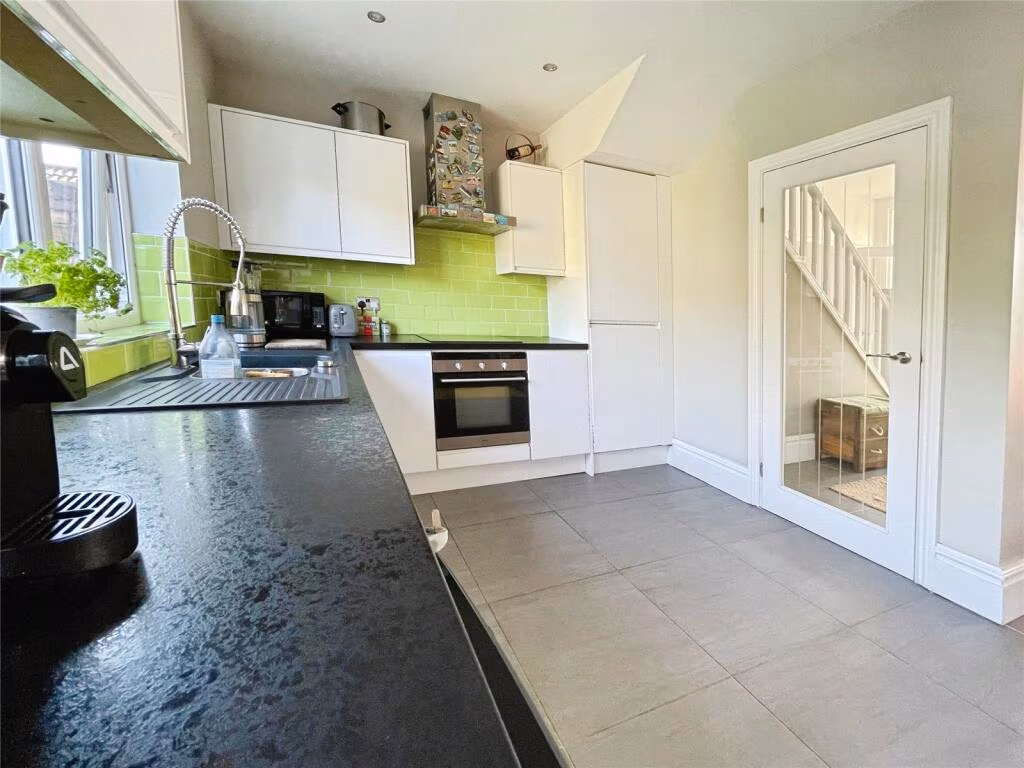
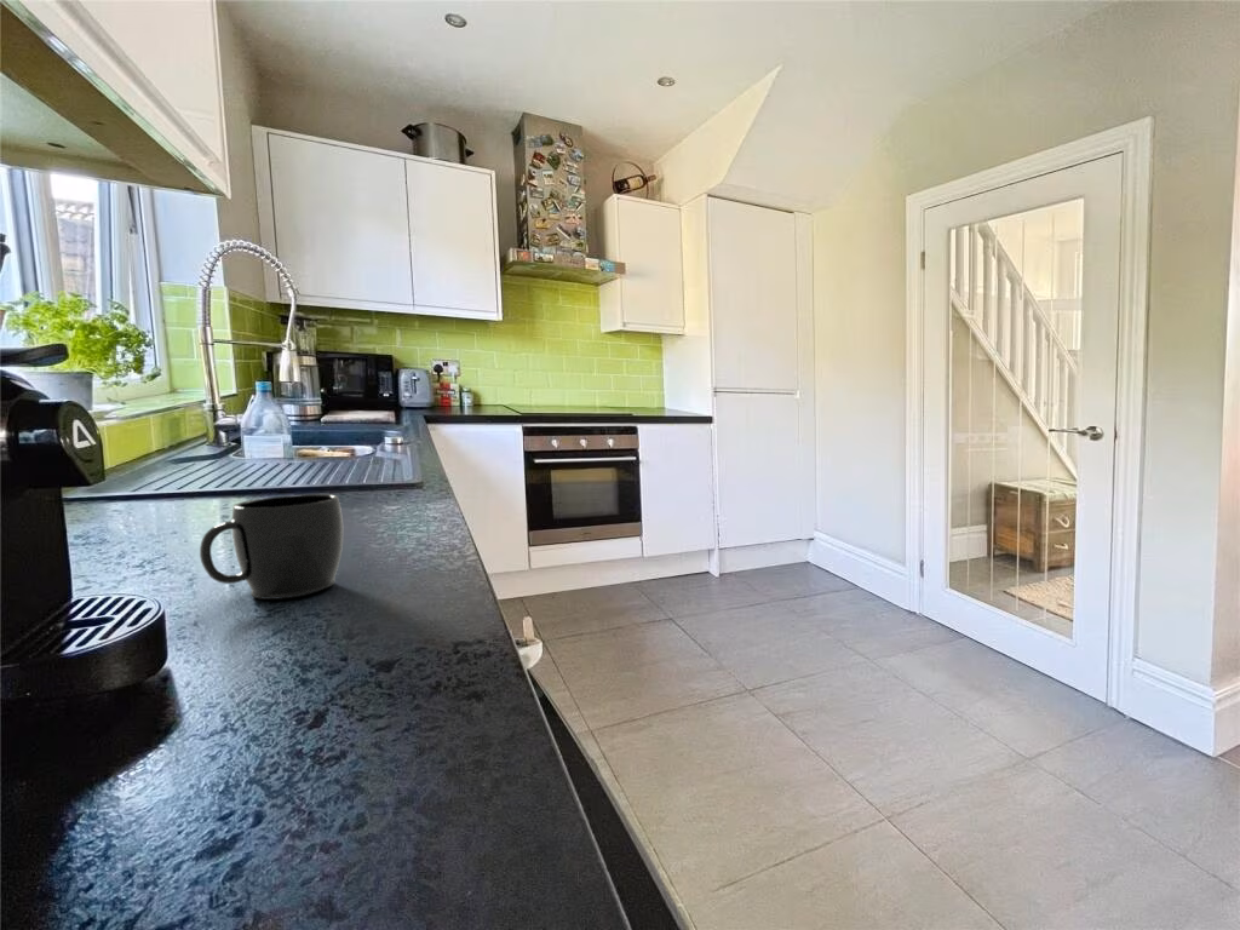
+ mug (275, 546)
